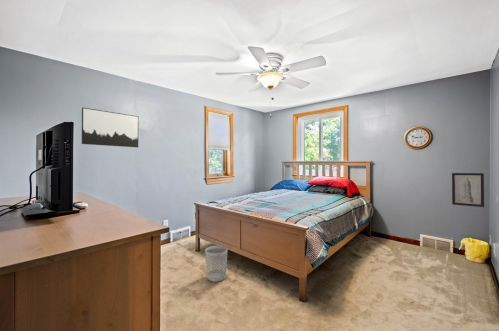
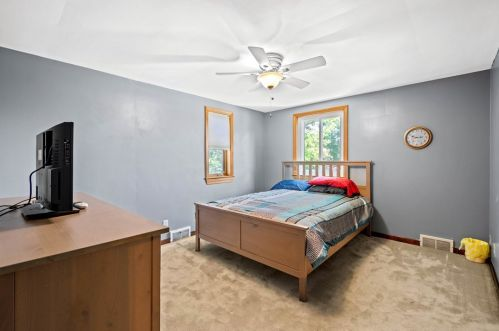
- wastebasket (216, 263)
- wall art (112, 129)
- wall art (467, 189)
